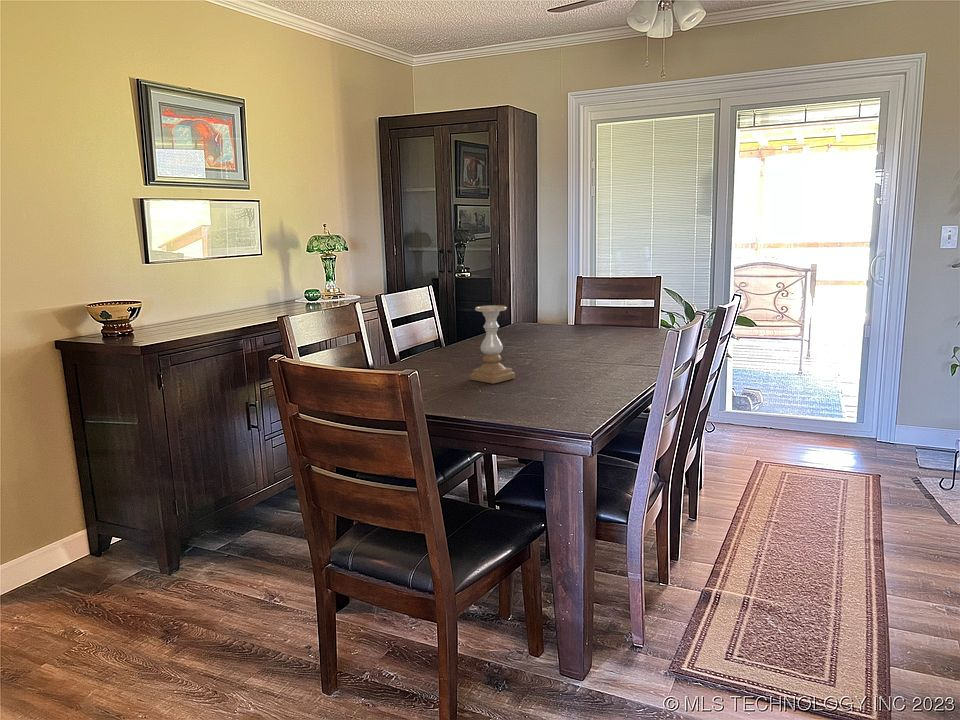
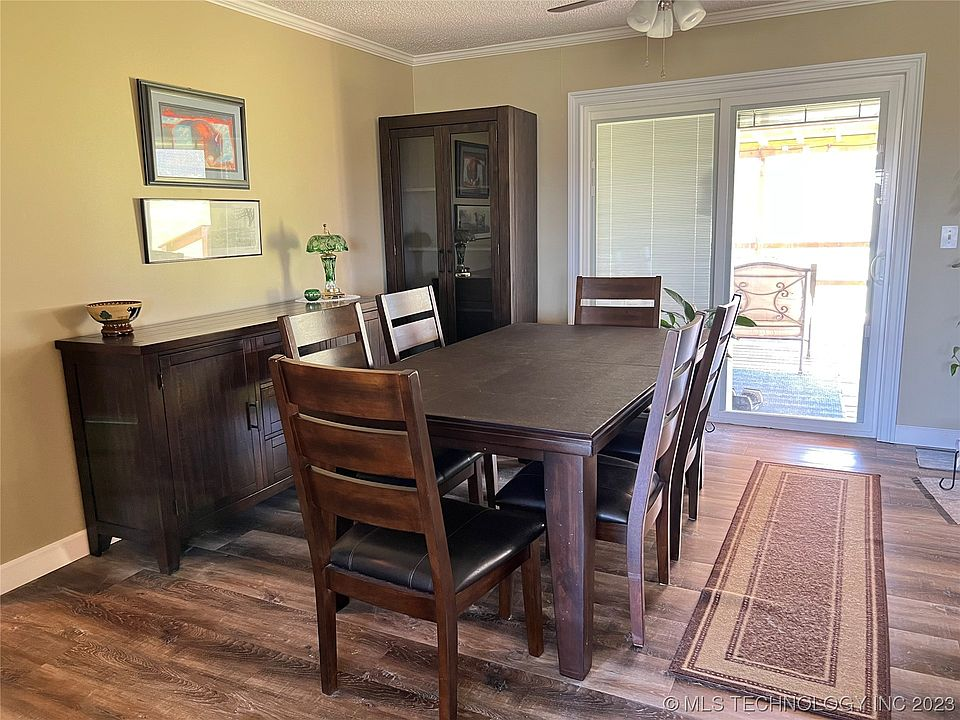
- candle holder (491, 343)
